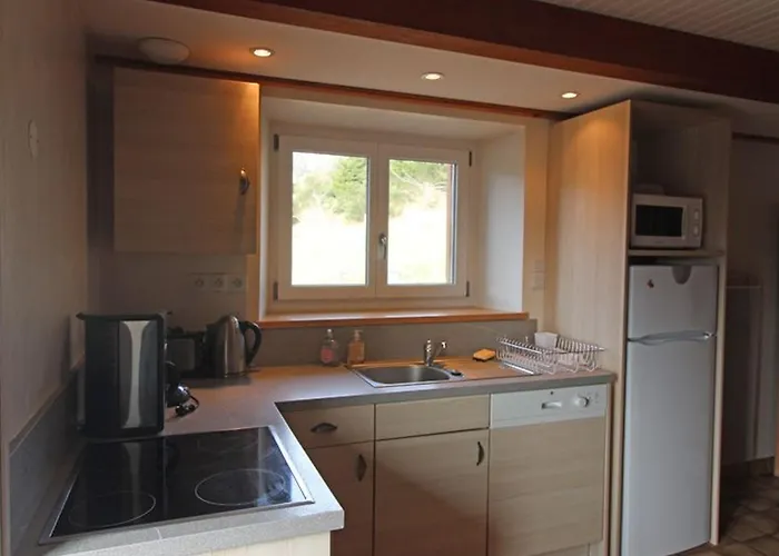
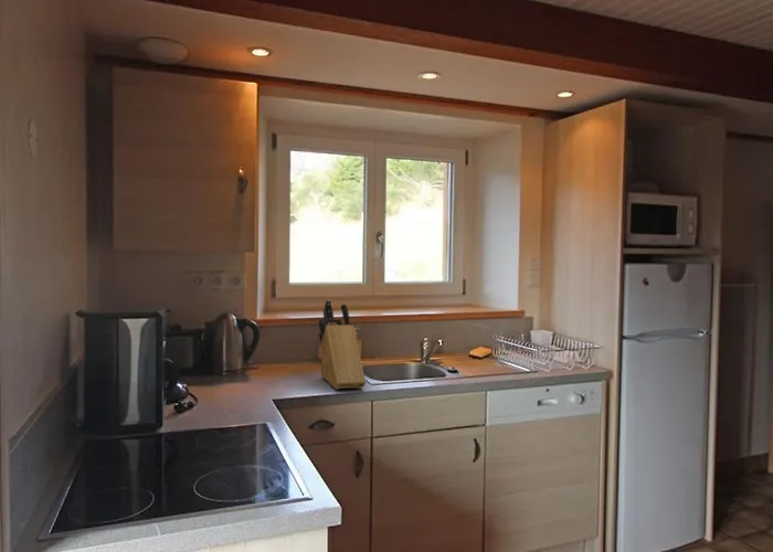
+ knife block (339, 341)
